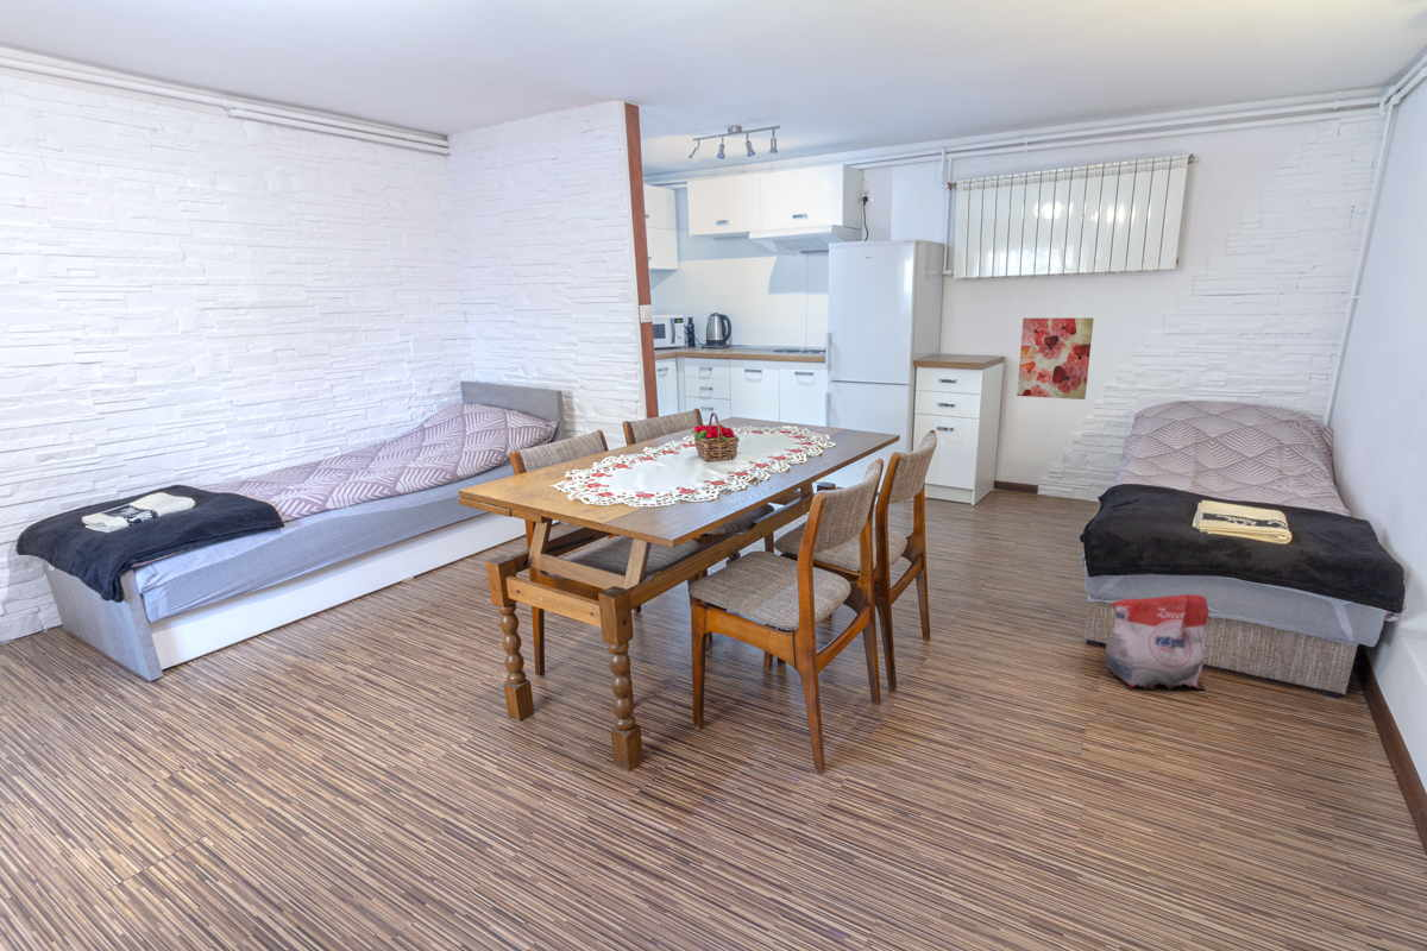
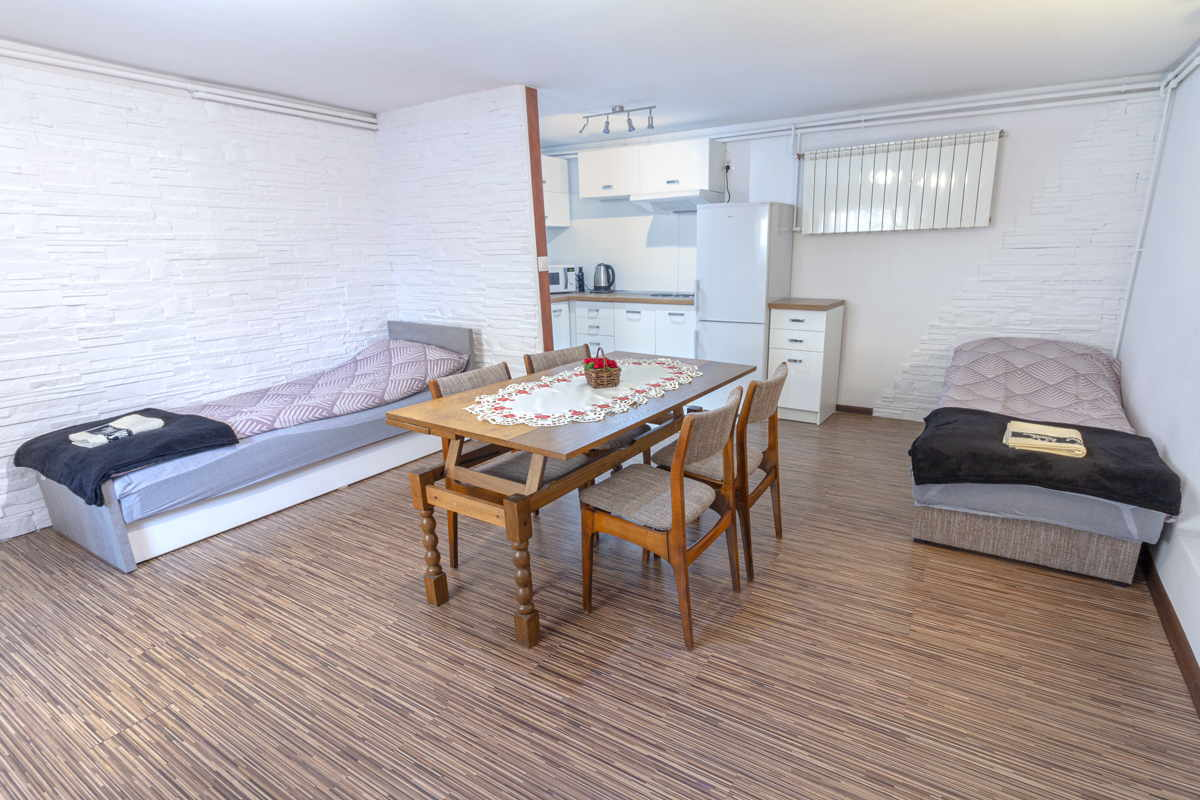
- wall art (1054, 358)
- bag (1158, 631)
